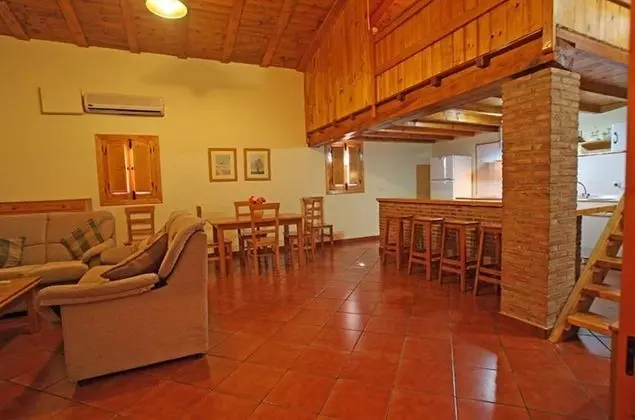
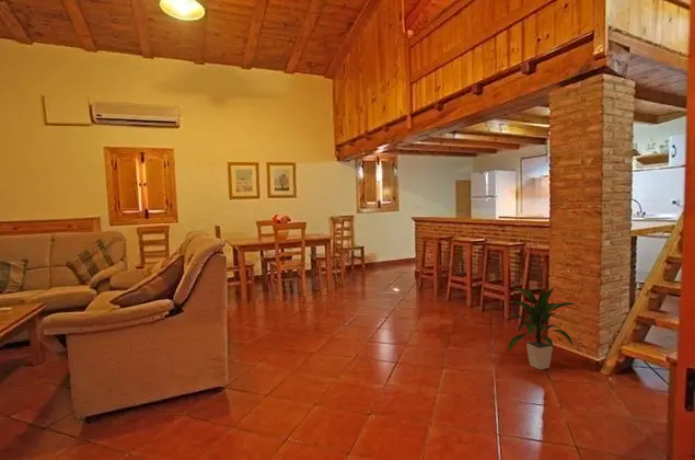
+ indoor plant (535, 324)
